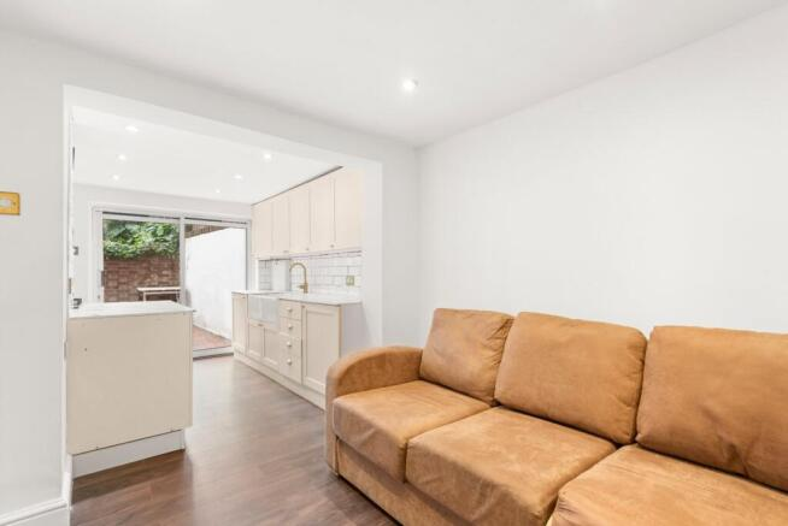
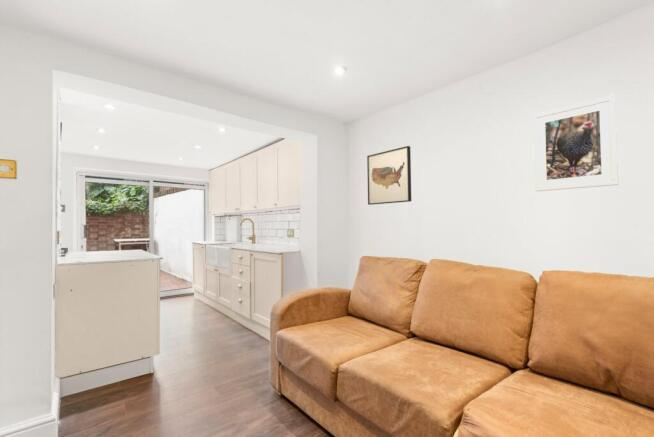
+ wall art (387, 177)
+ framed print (571, 147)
